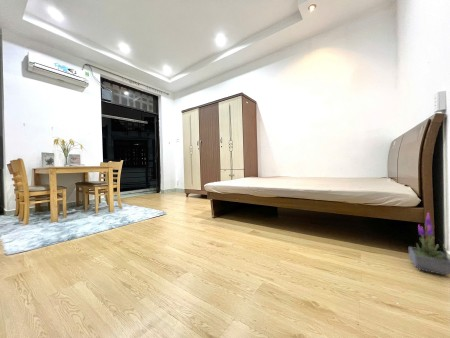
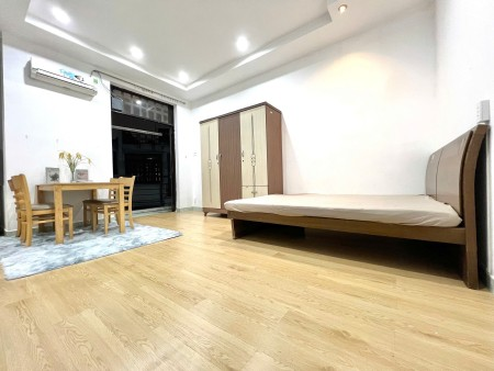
- potted plant (428, 240)
